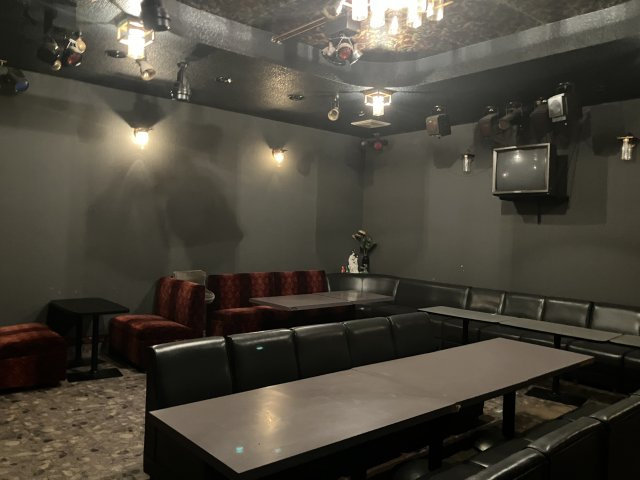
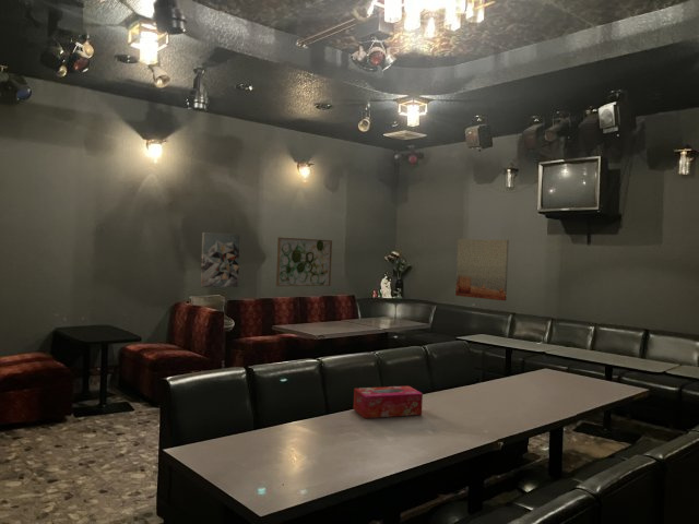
+ tissue box (387, 401)
+ wall art (481, 269)
+ wall art (305, 262)
+ wall art (220, 260)
